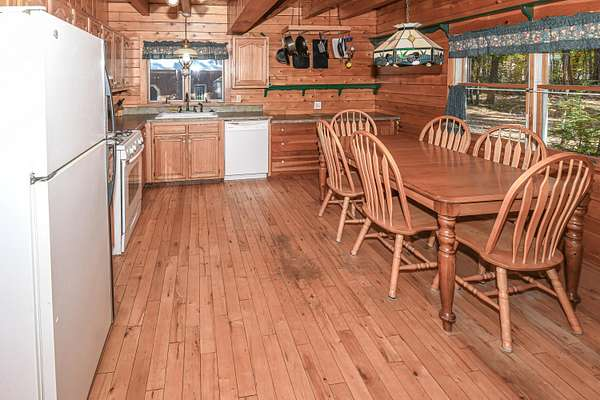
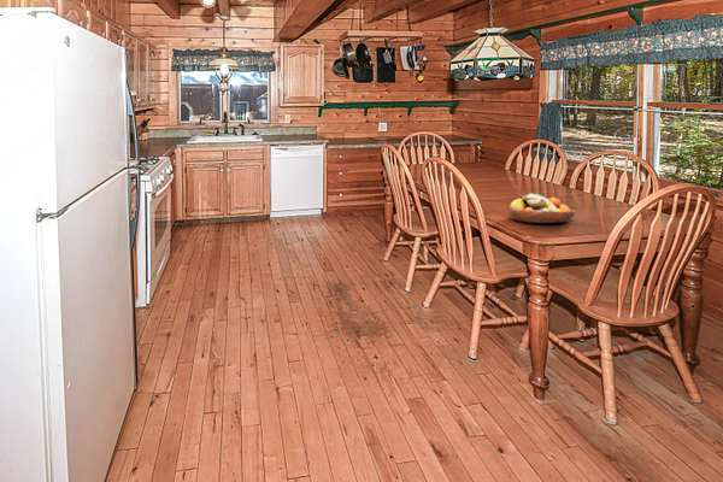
+ fruit bowl (541, 206)
